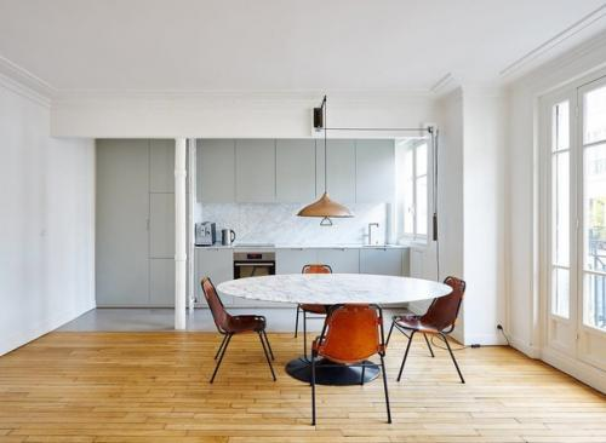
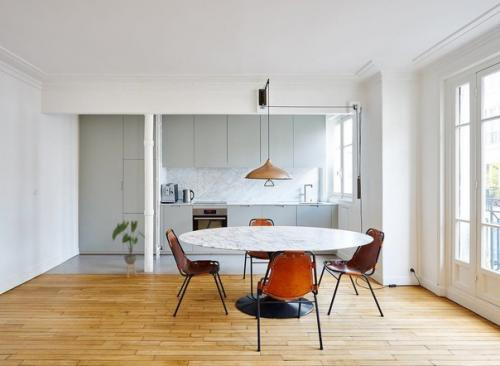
+ house plant (128, 248)
